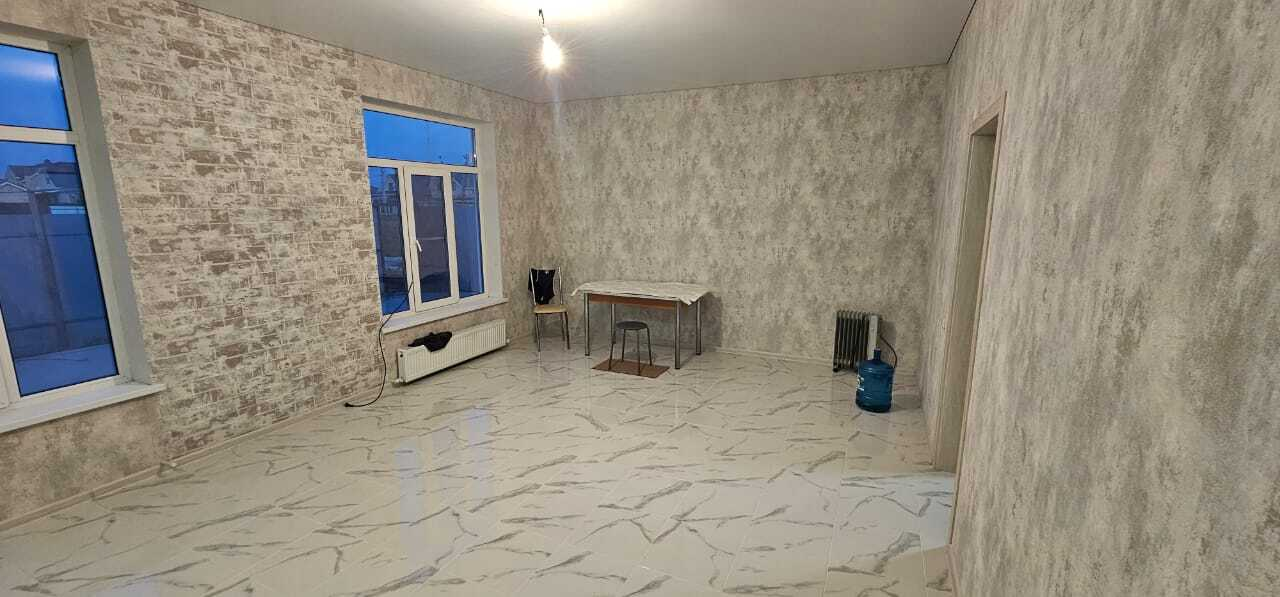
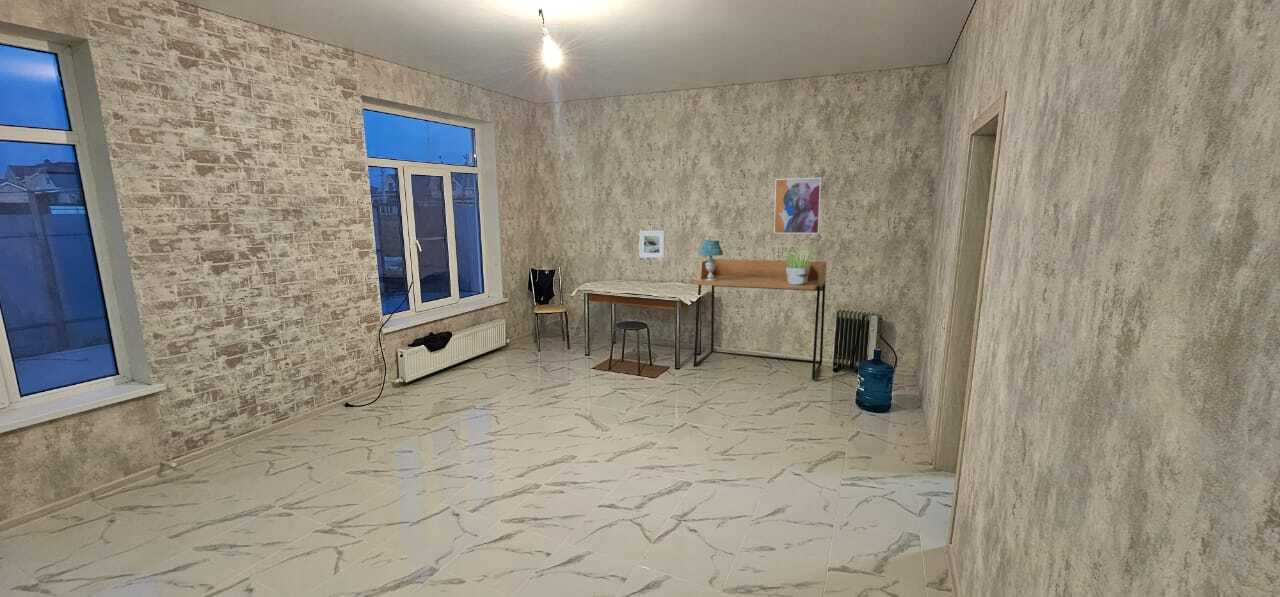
+ wall art (797, 206)
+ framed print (651, 244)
+ table lamp (710, 260)
+ desk (764, 288)
+ potted plant (798, 268)
